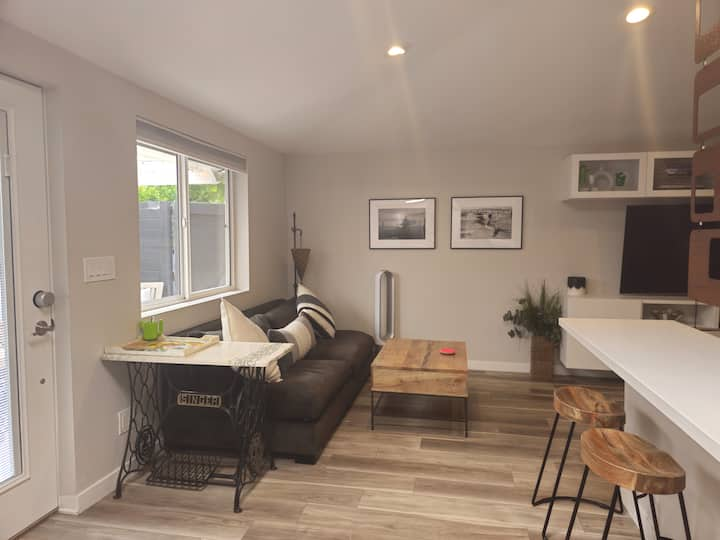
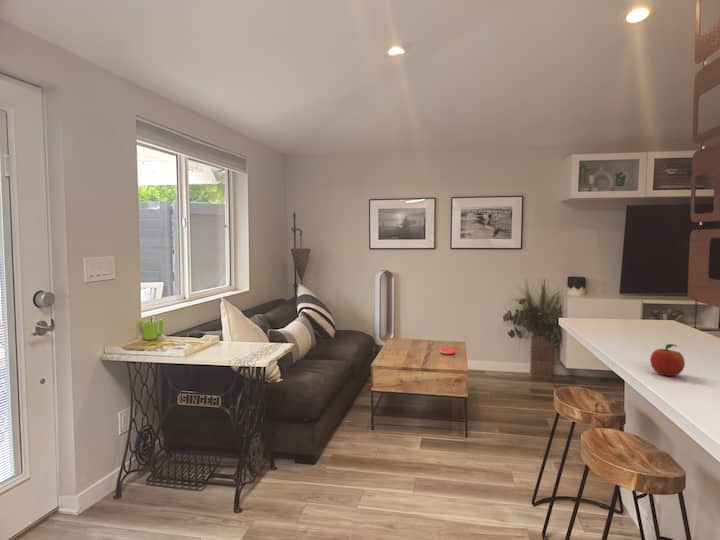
+ fruit (666, 359)
